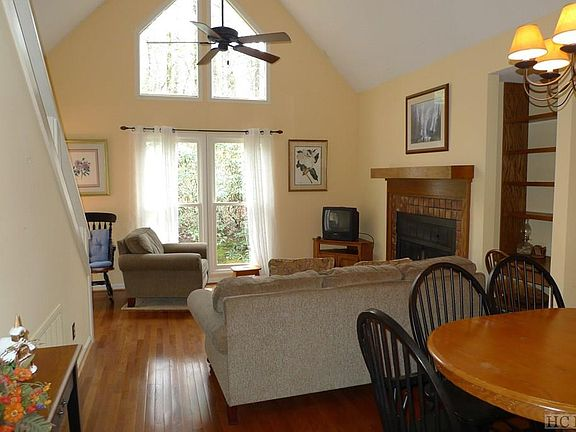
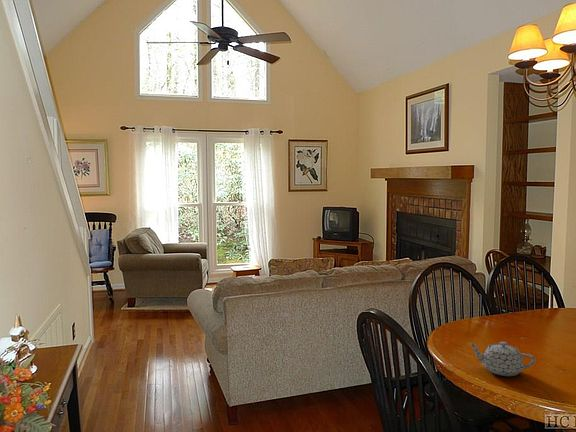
+ teapot (500, 356)
